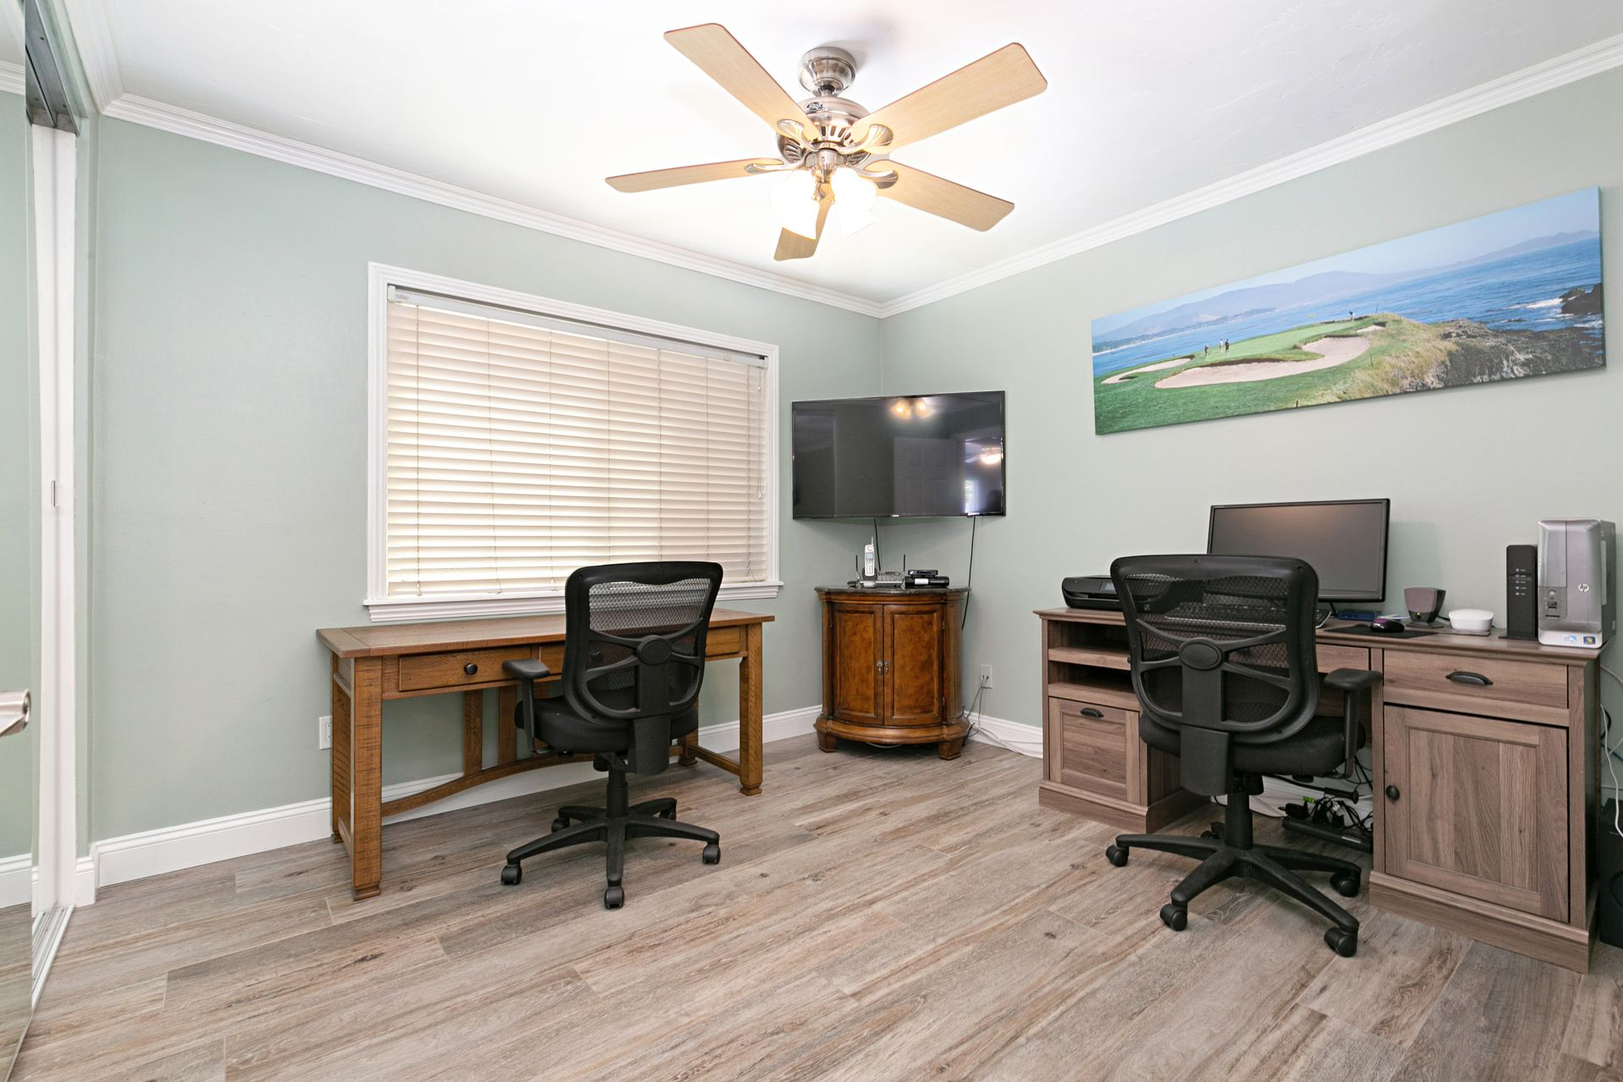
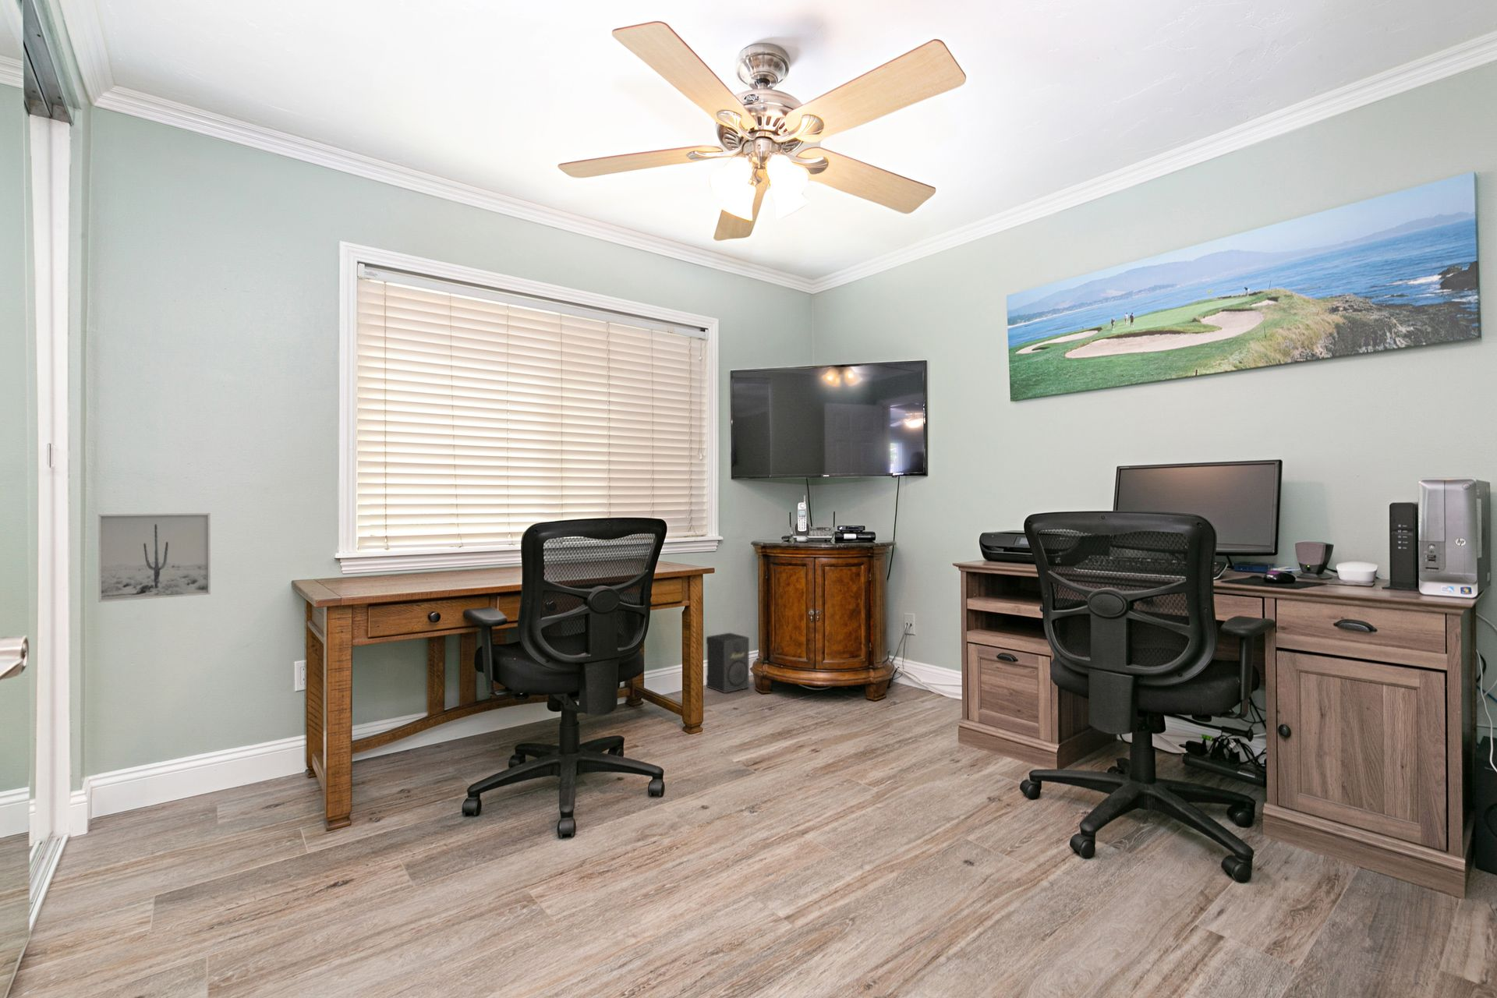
+ speaker (728, 662)
+ wall art (157, 555)
